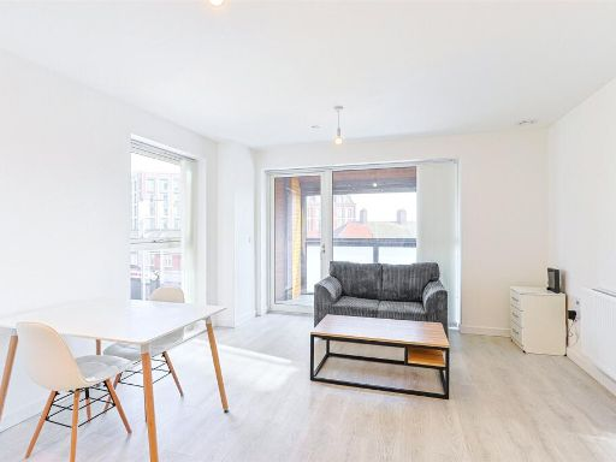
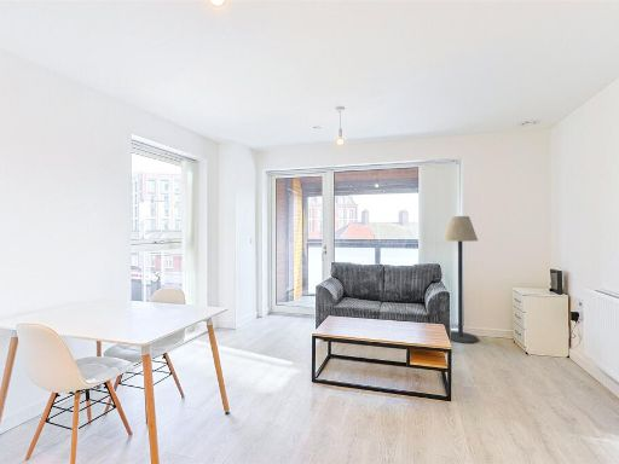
+ floor lamp (459, 277)
